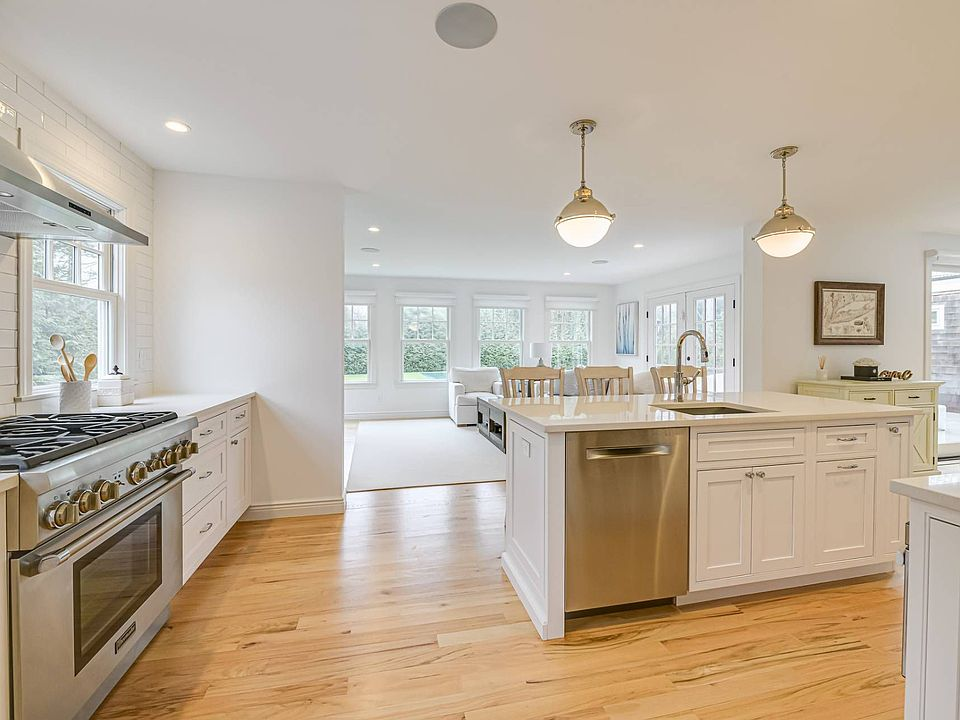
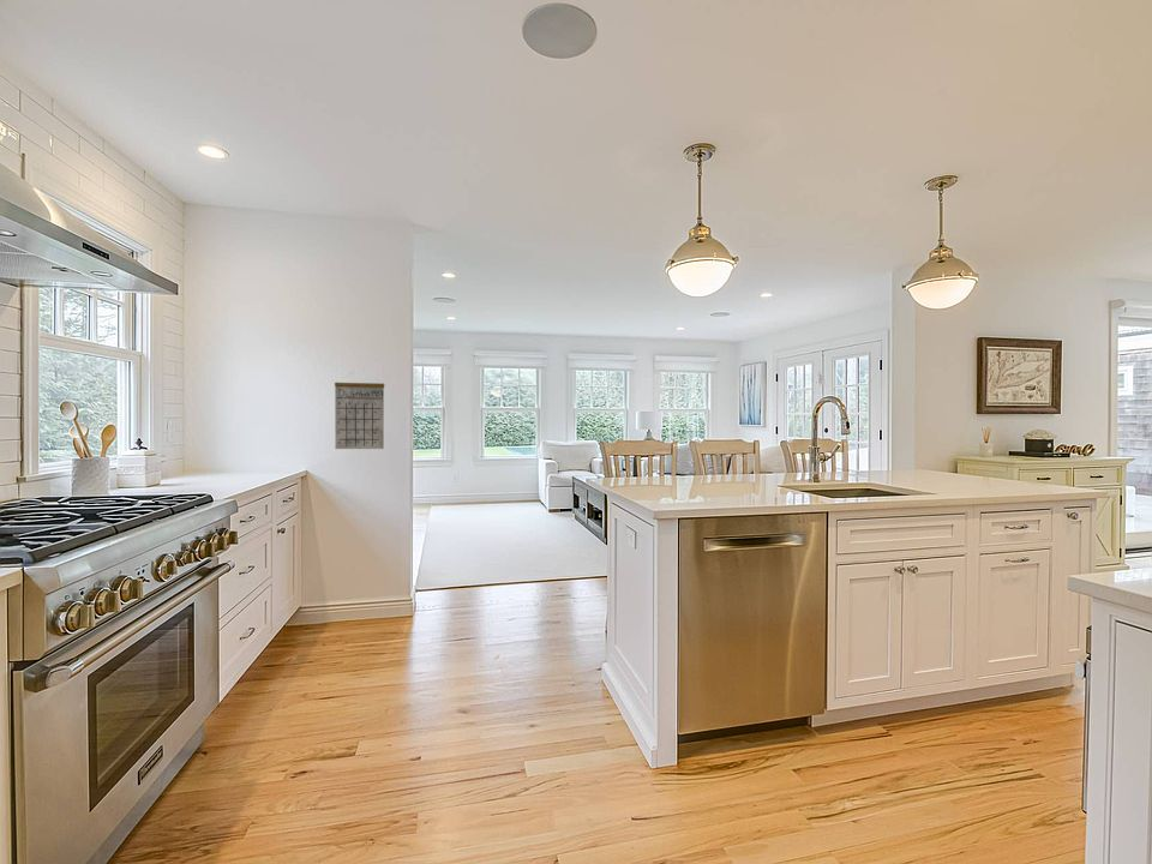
+ calendar (359, 408)
